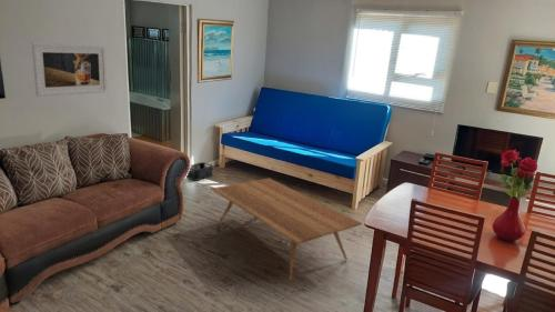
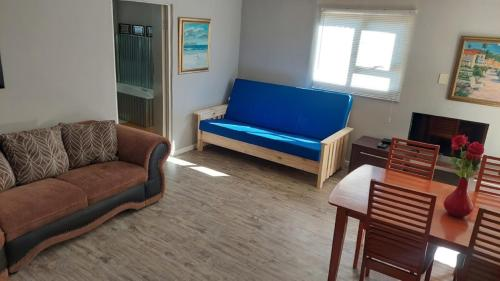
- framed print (72, 69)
- coffee table (279, 222)
- storage bin (199, 171)
